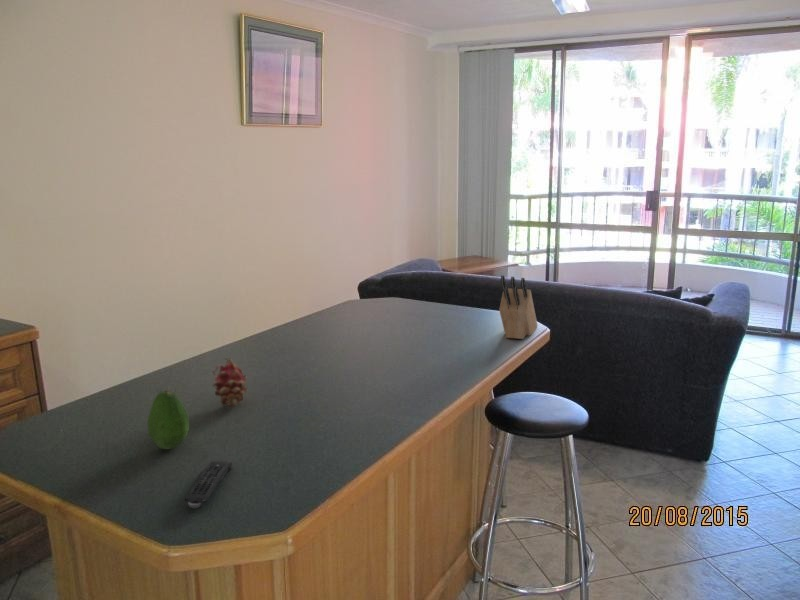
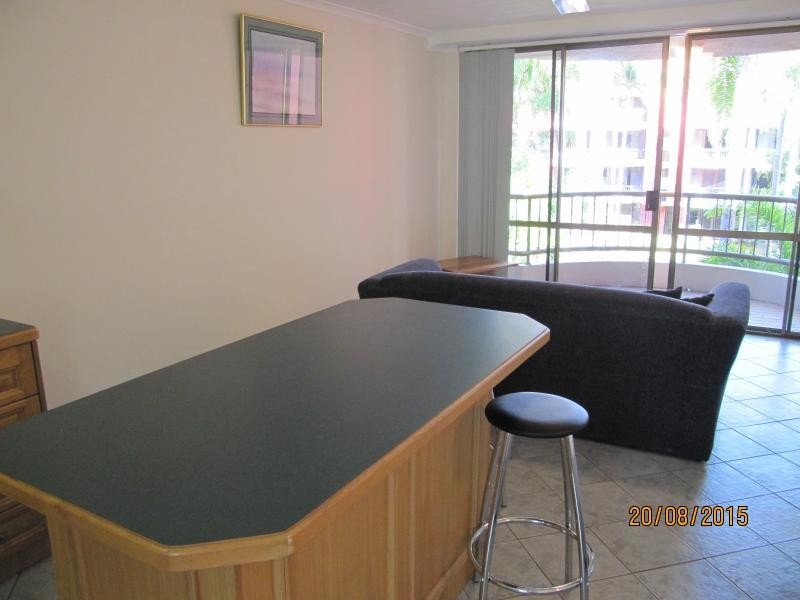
- fruit (168, 419)
- remote control (209, 482)
- knife block (518, 303)
- fruit (229, 380)
